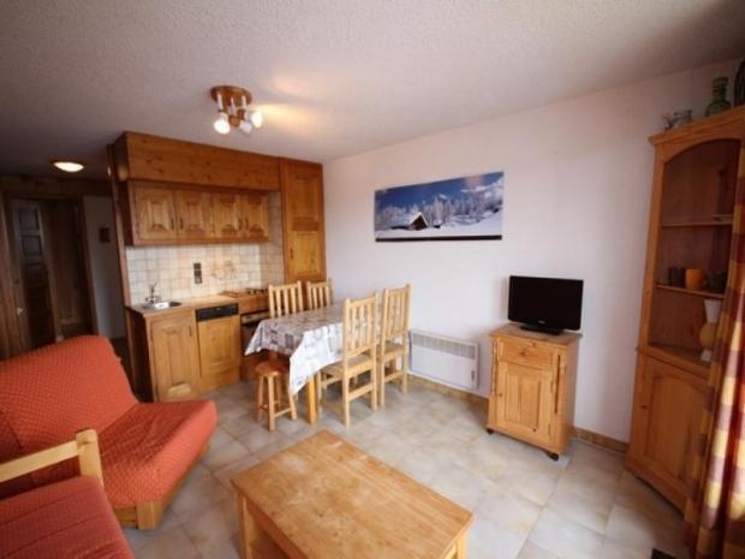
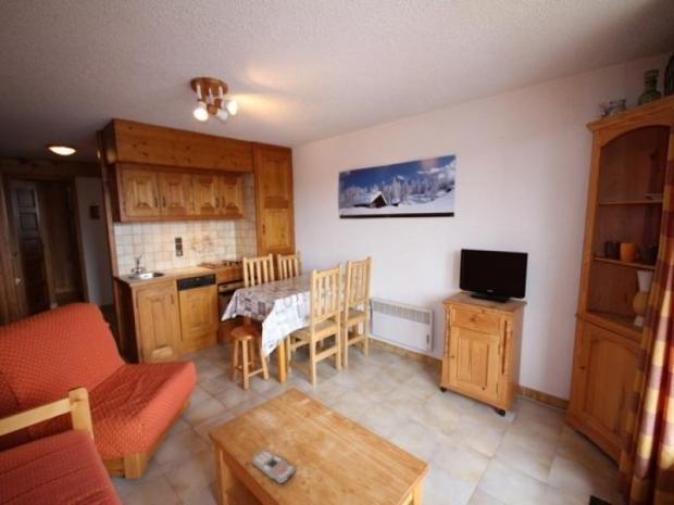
+ remote control (272, 465)
